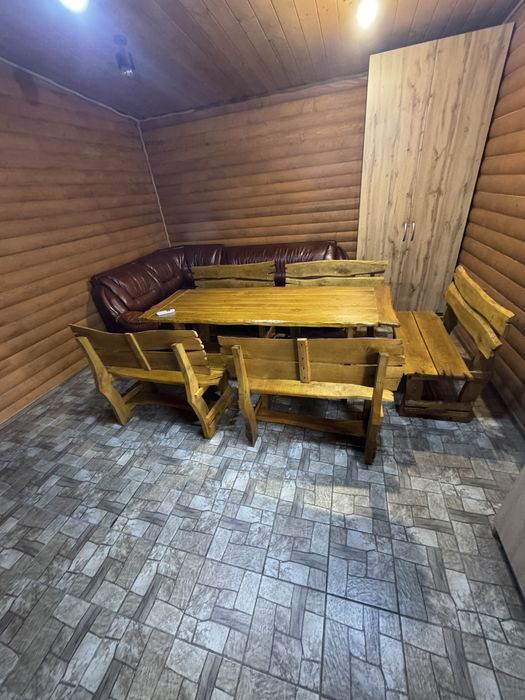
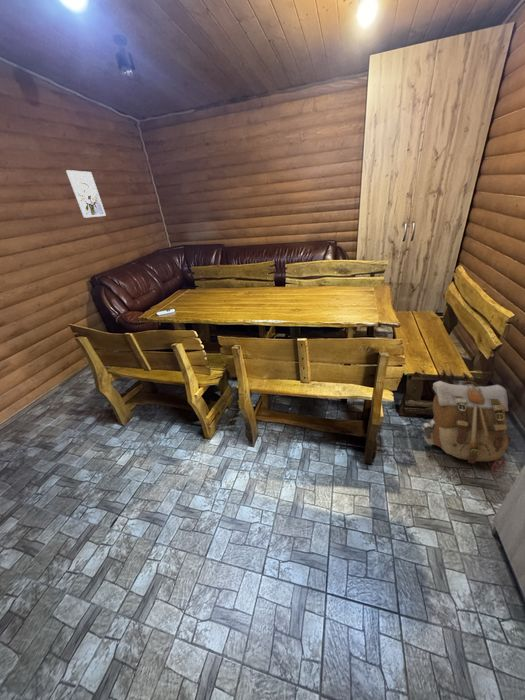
+ wall art (87, 194)
+ backpack (468, 421)
